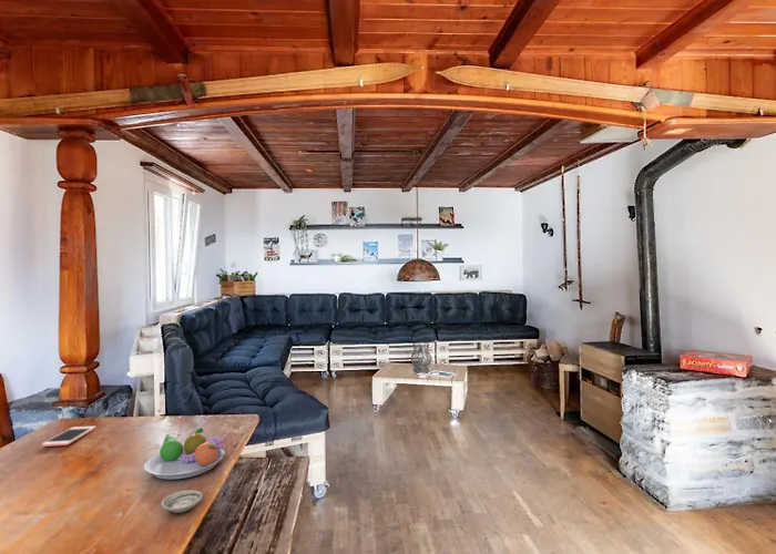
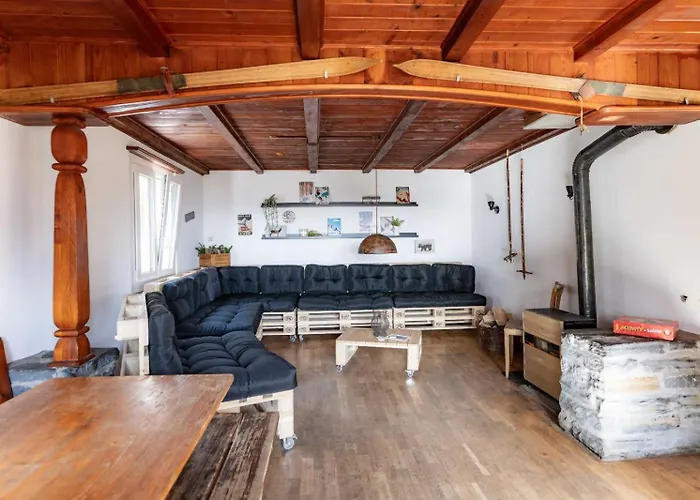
- fruit bowl (185, 450)
- cell phone (70, 435)
- saucer (182, 503)
